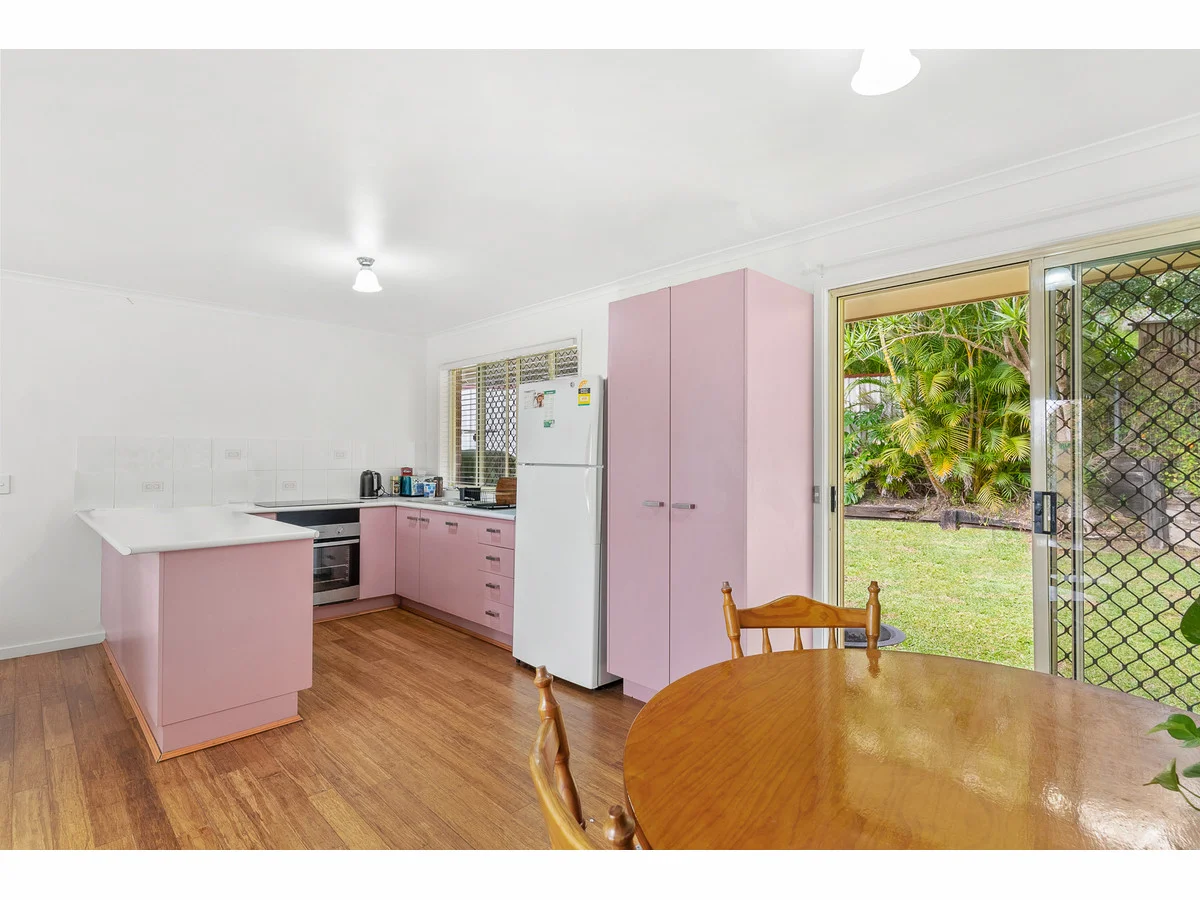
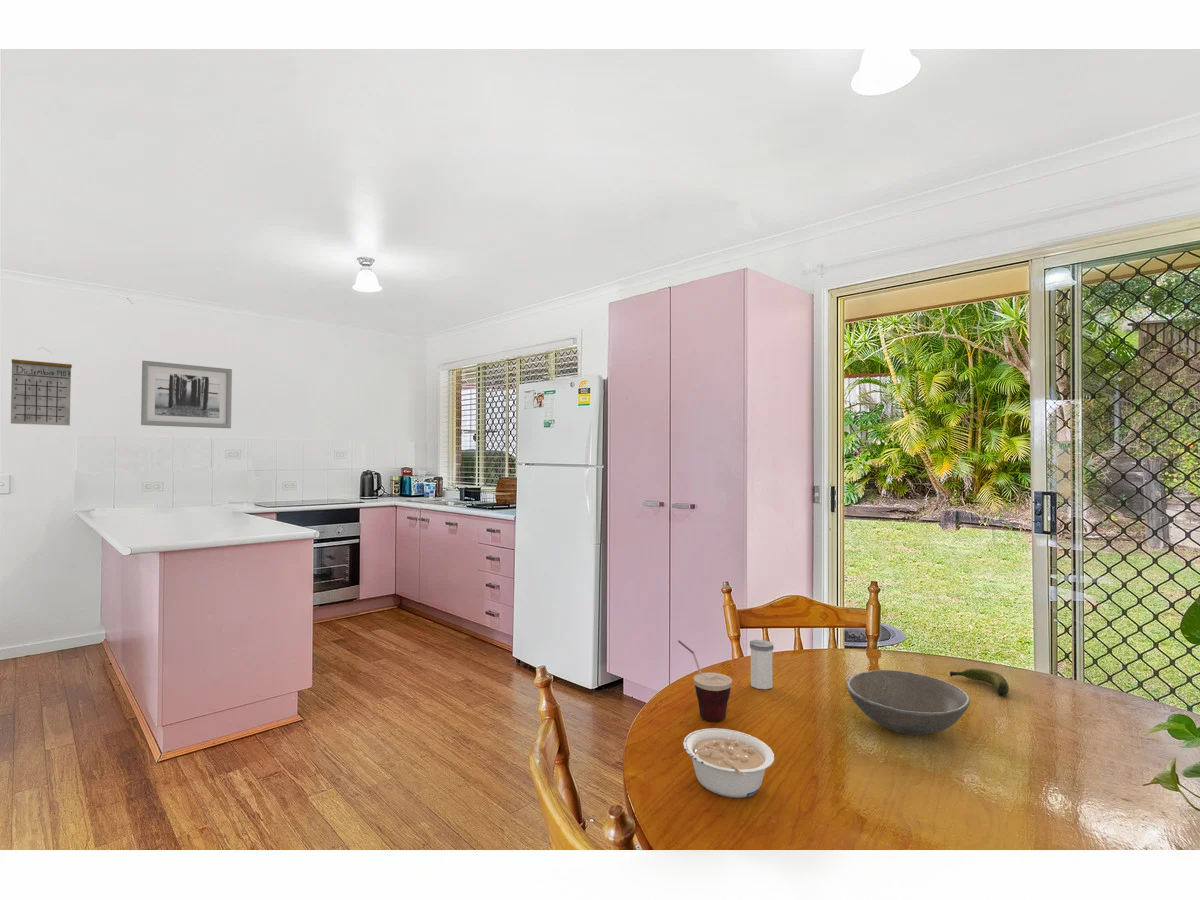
+ wall art (188, 395)
+ legume (730, 762)
+ salt shaker (761, 664)
+ cup (701, 679)
+ banana (980, 677)
+ calendar (41, 385)
+ soup bowl (905, 706)
